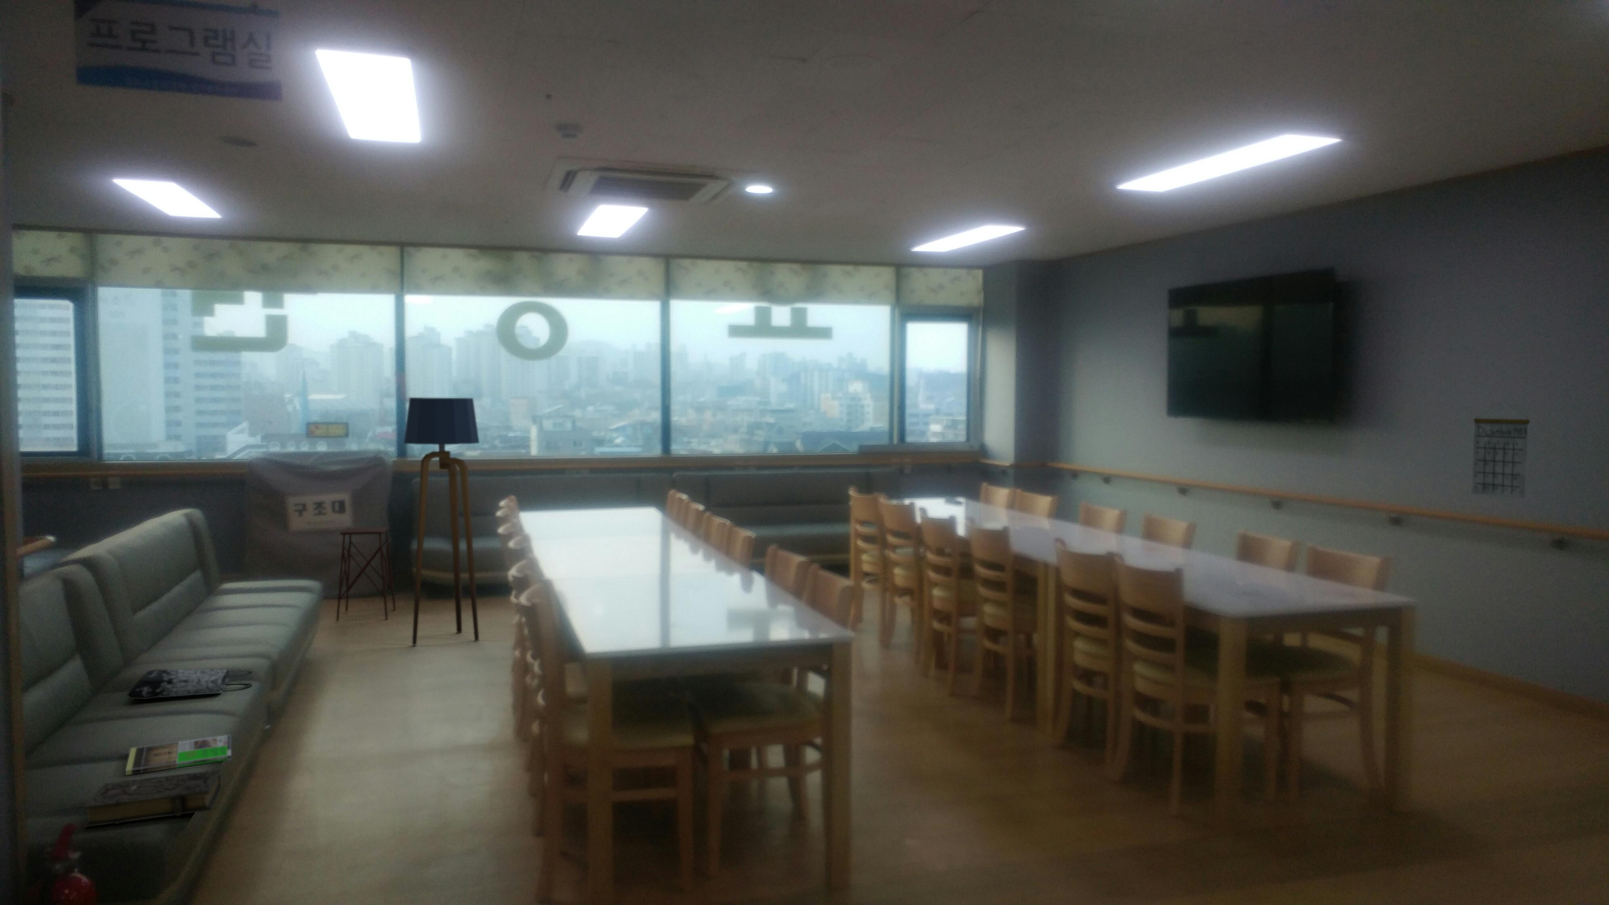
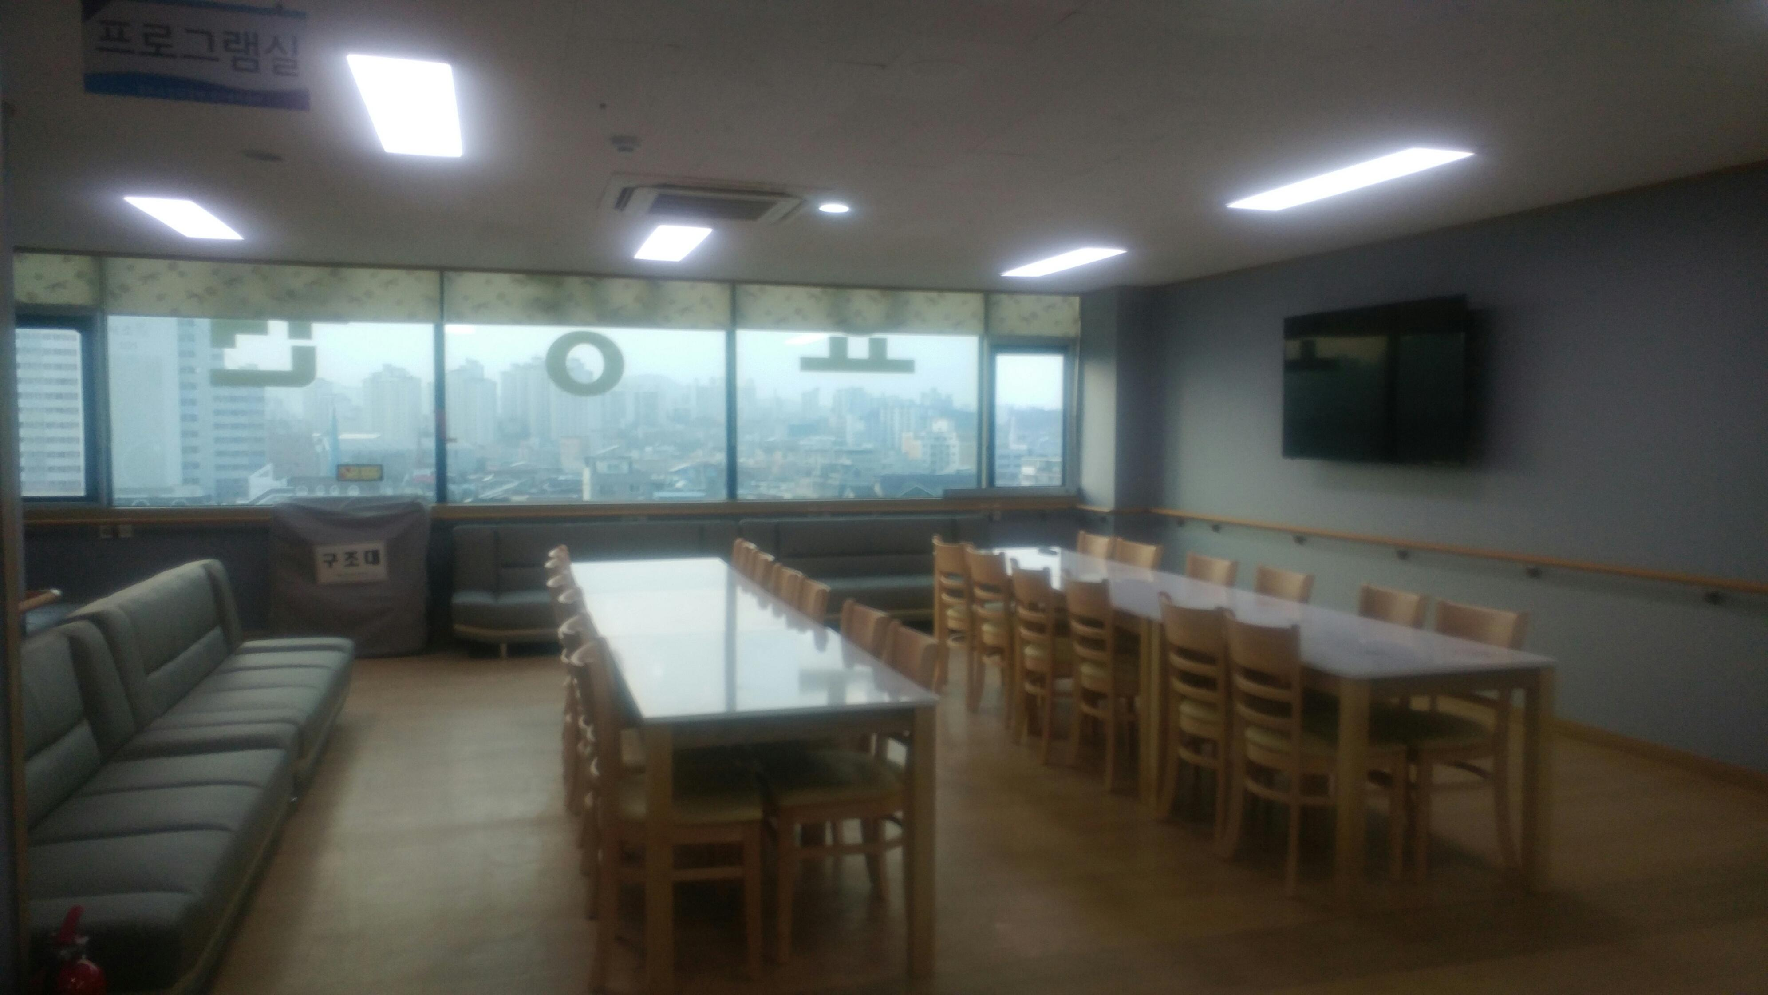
- magazine (180, 754)
- calendar (1500, 449)
- side table (366, 573)
- book (156, 796)
- floor lamp (451, 519)
- tote bag (194, 680)
